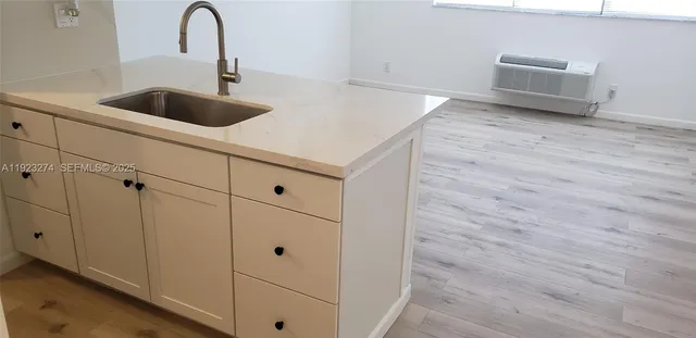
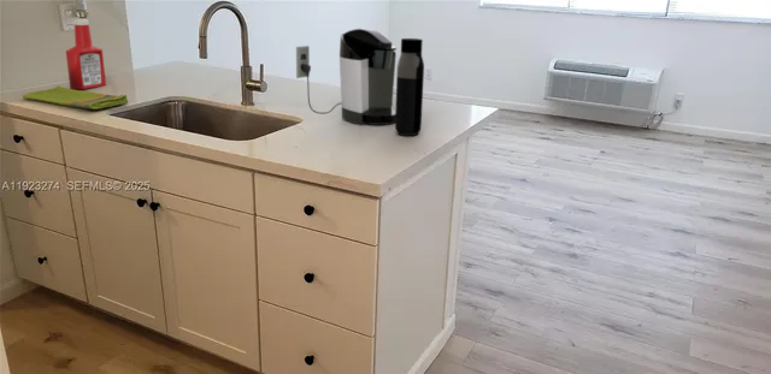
+ dish towel (75, 96)
+ soap bottle (84, 53)
+ water bottle (410, 87)
+ coffee maker (357, 76)
